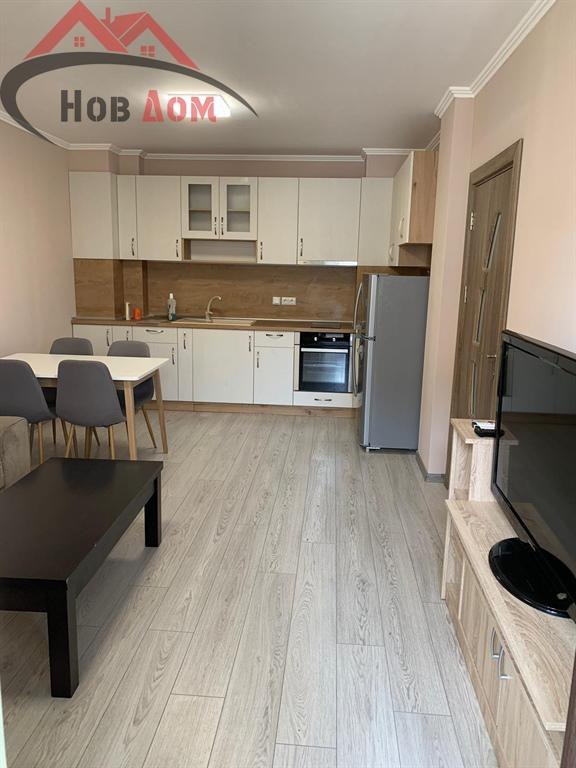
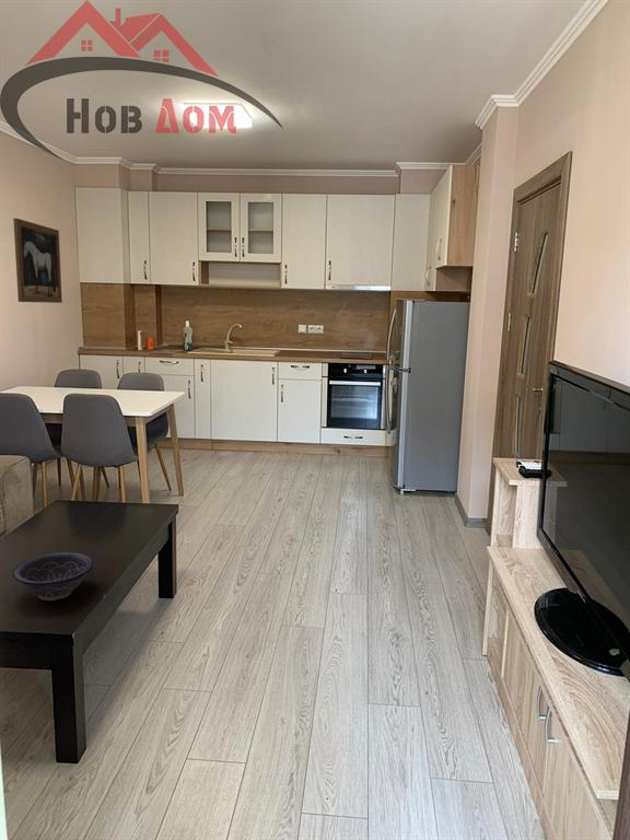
+ wall art (39, 264)
+ decorative bowl (54, 580)
